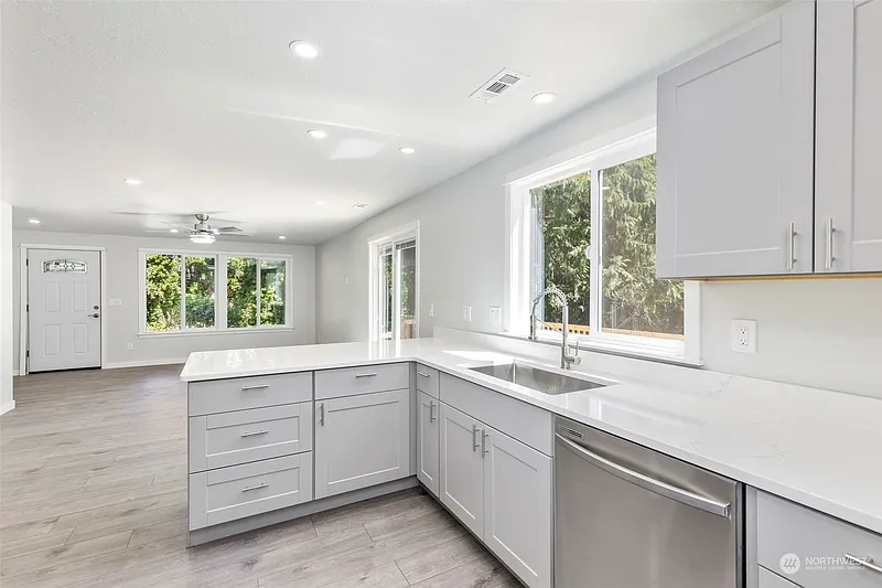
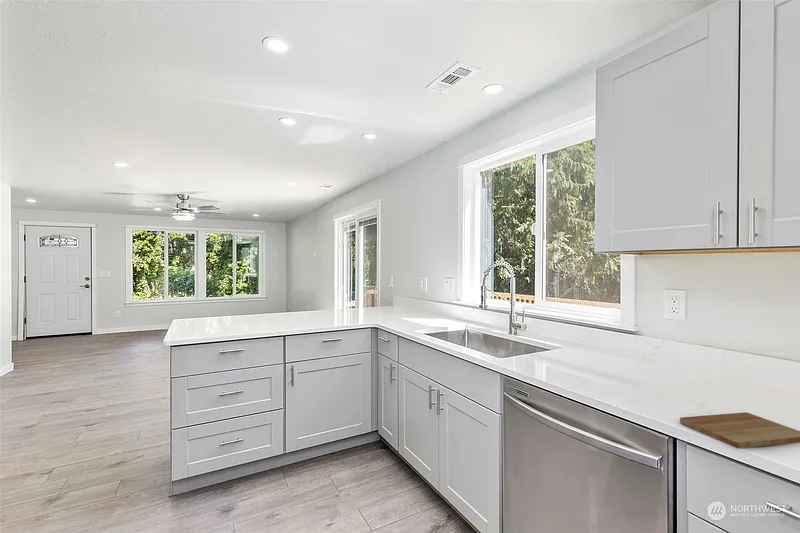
+ cutting board (742, 428)
